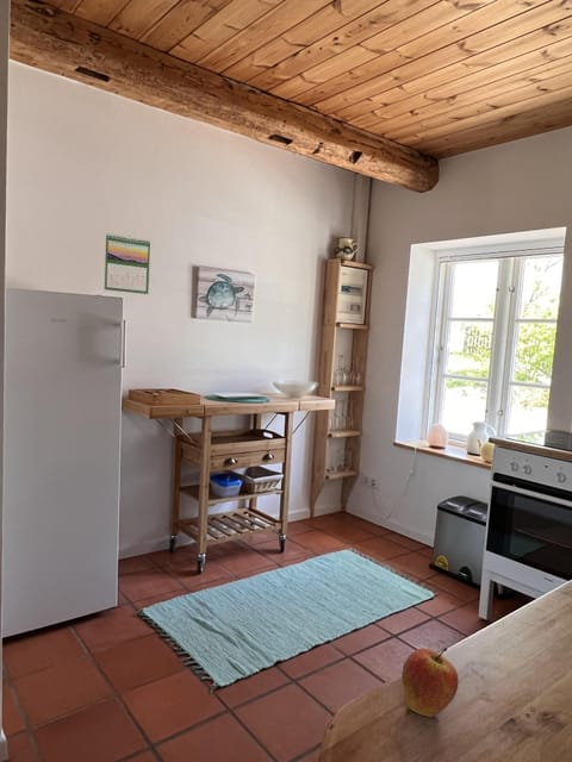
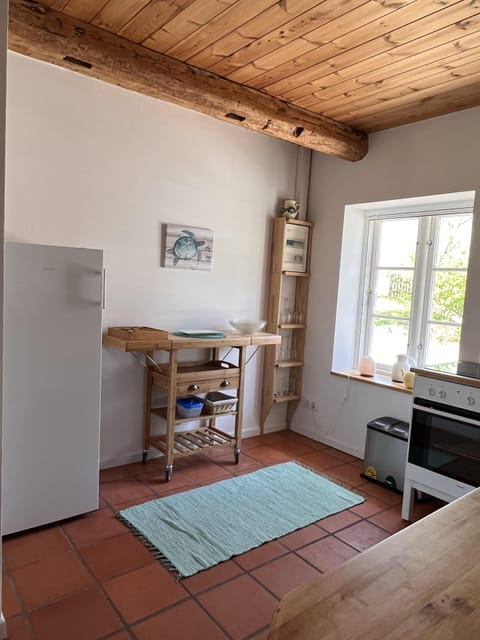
- calendar (128, 263)
- fruit (429, 677)
